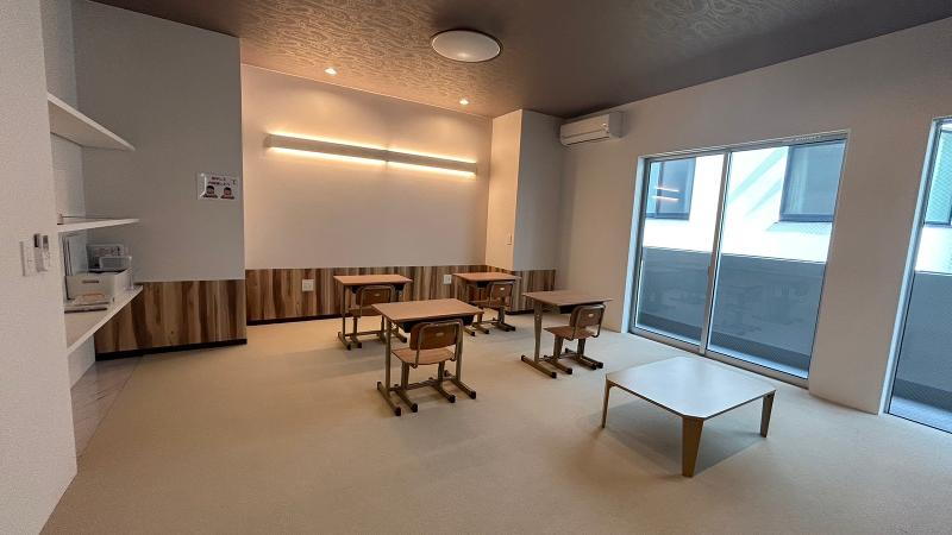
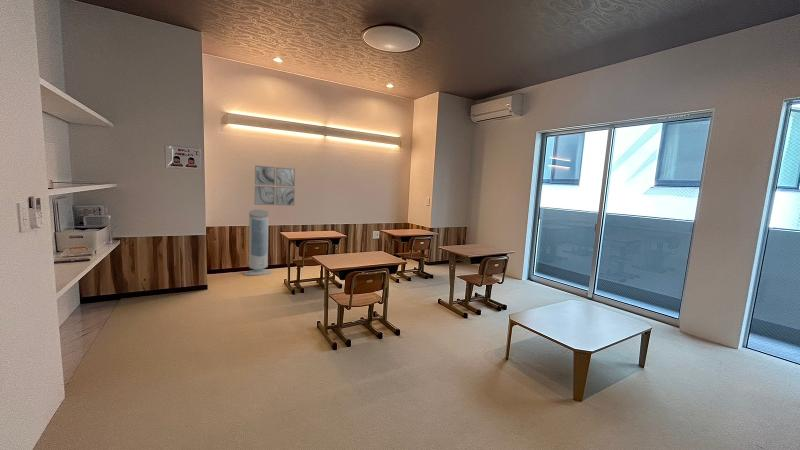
+ air purifier (258, 241)
+ wall art (274, 185)
